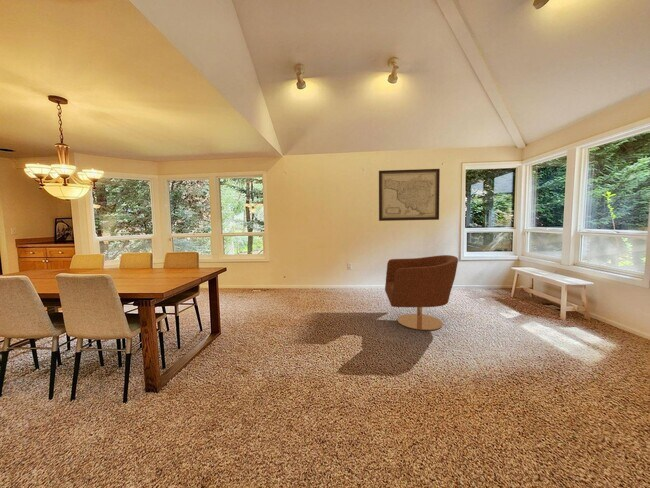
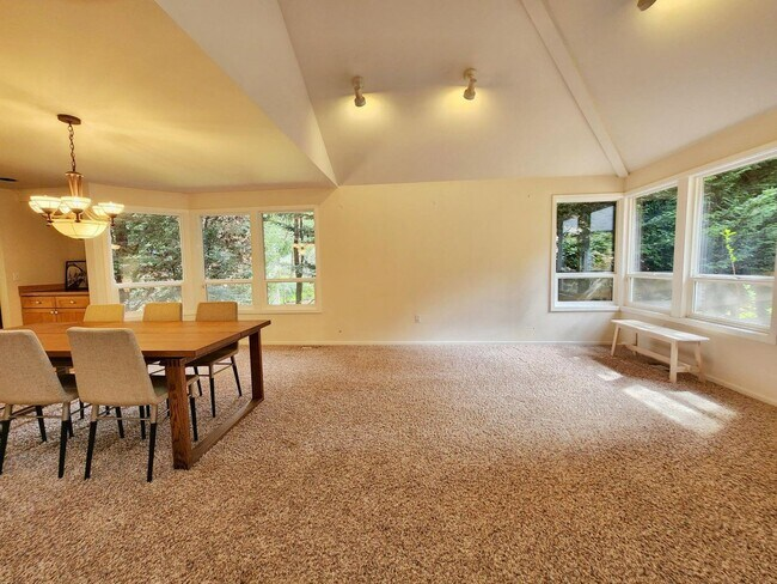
- armchair (420, 289)
- wall art (408, 195)
